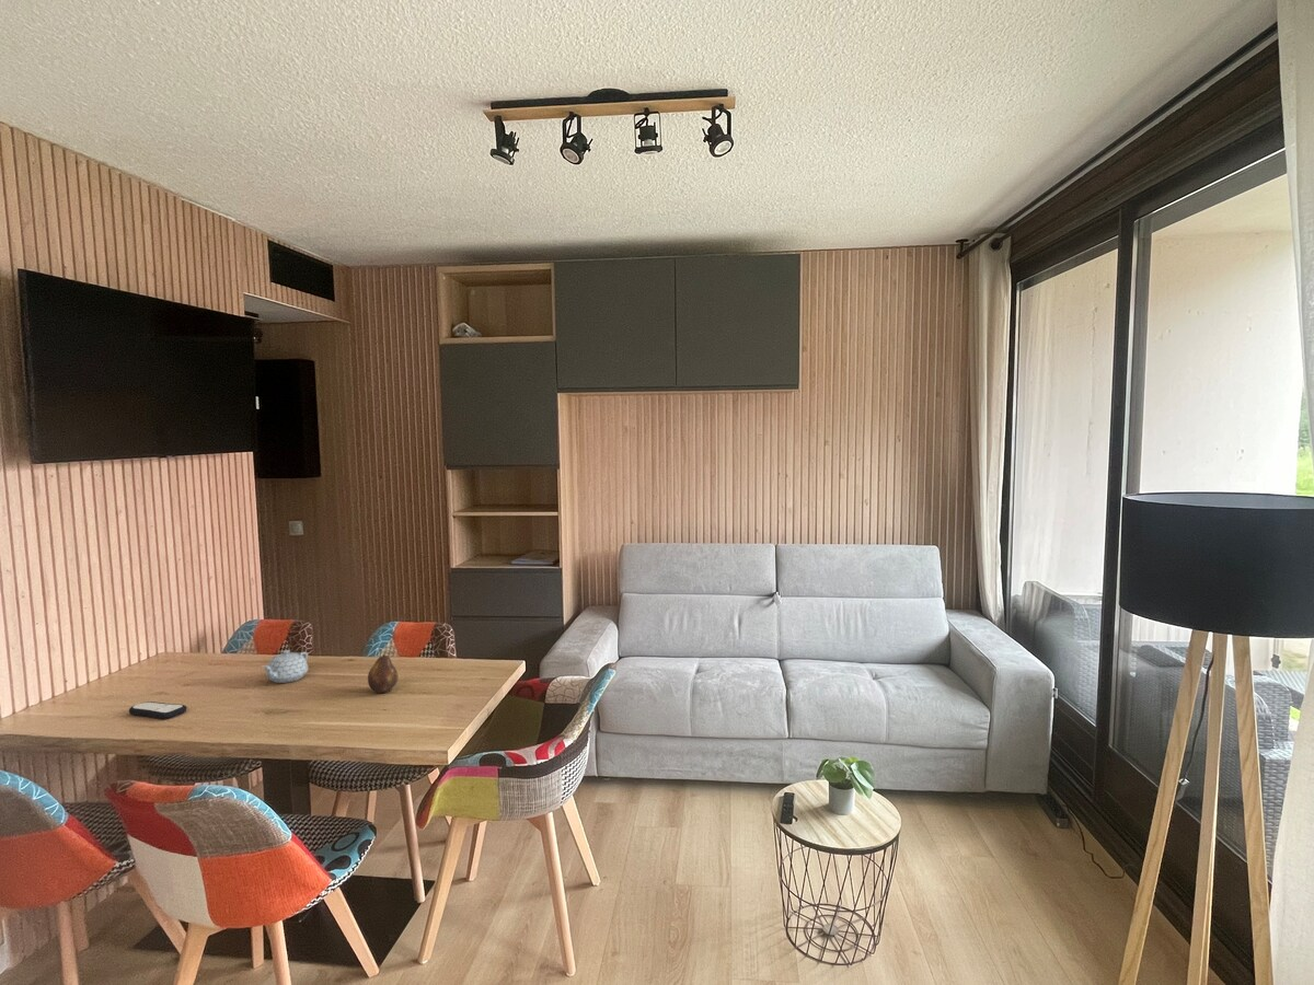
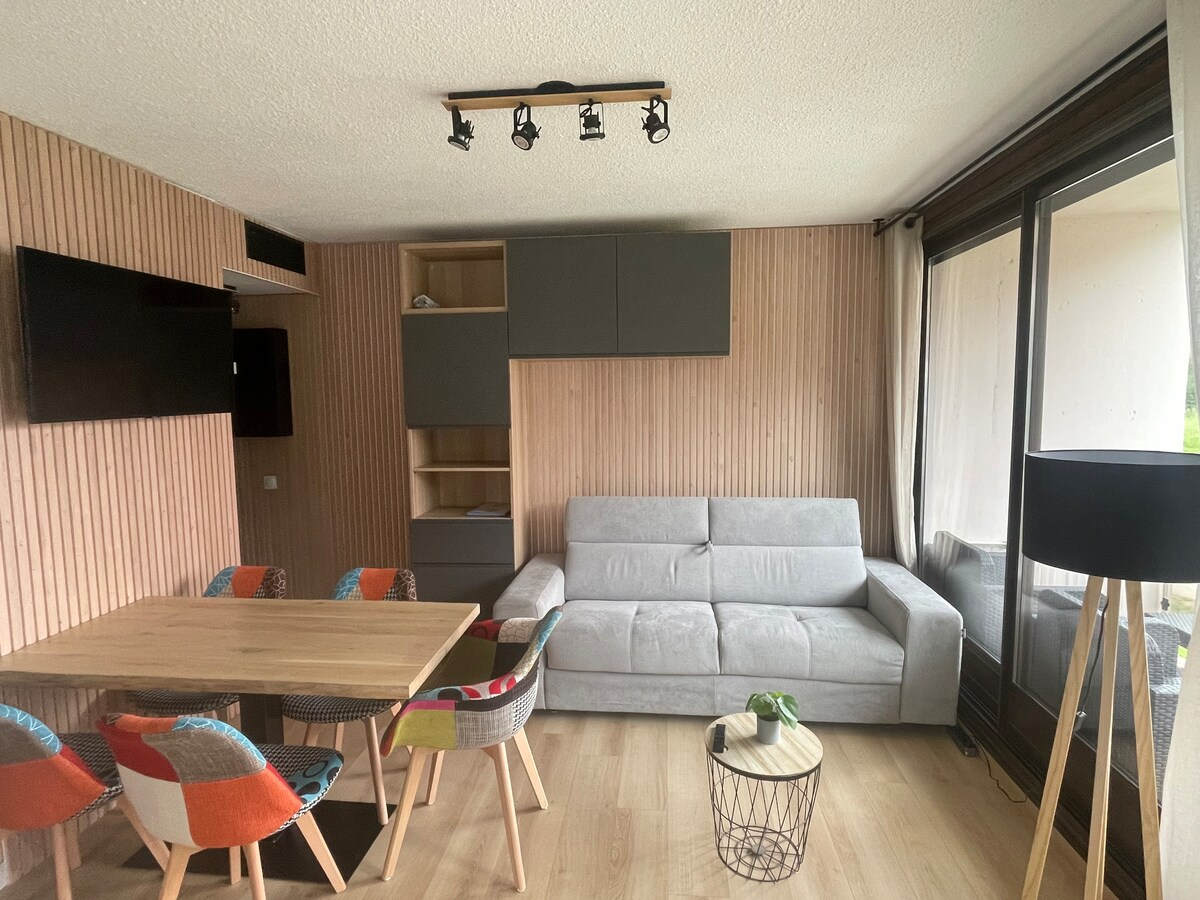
- remote control (157, 709)
- fruit (382, 672)
- teapot (285, 665)
